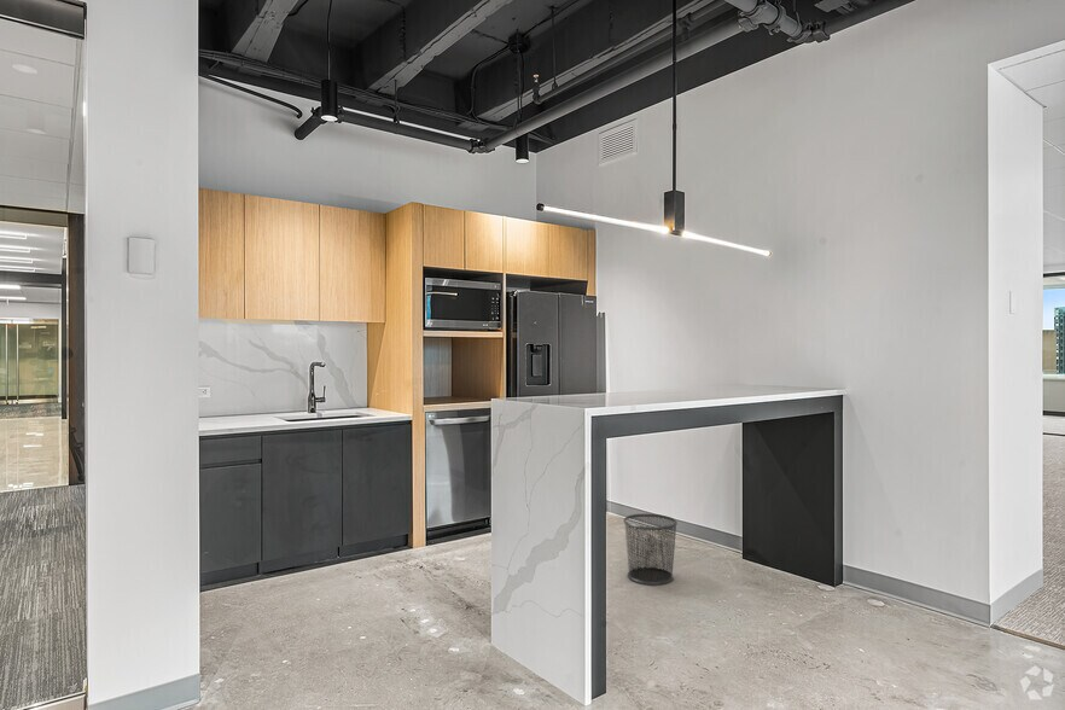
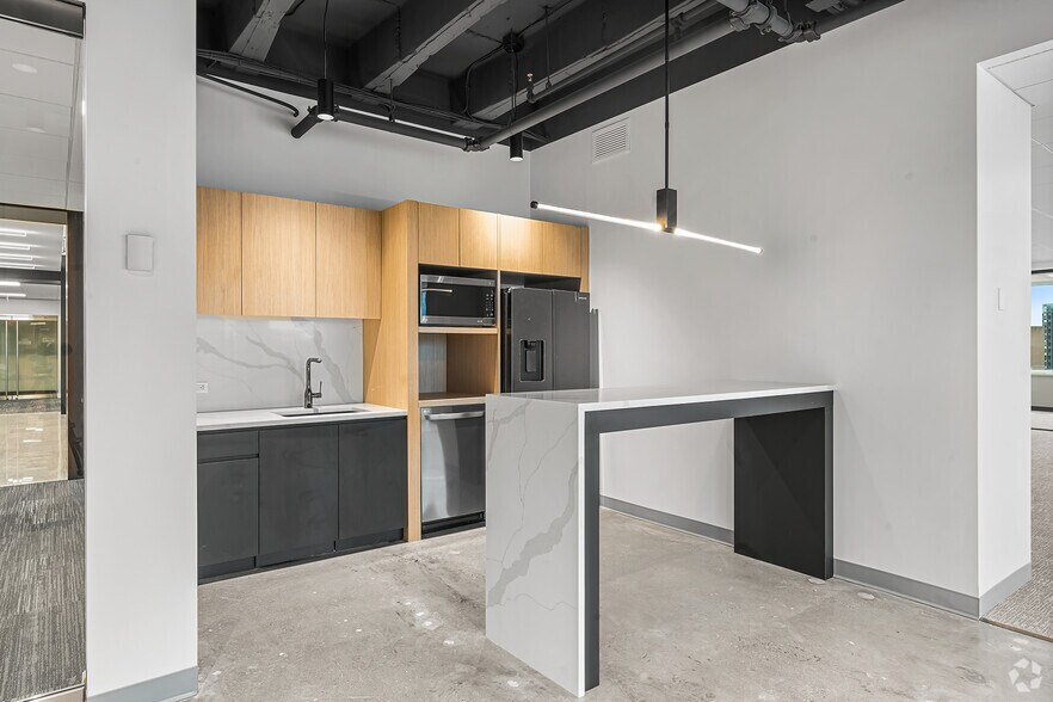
- waste bin (648, 548)
